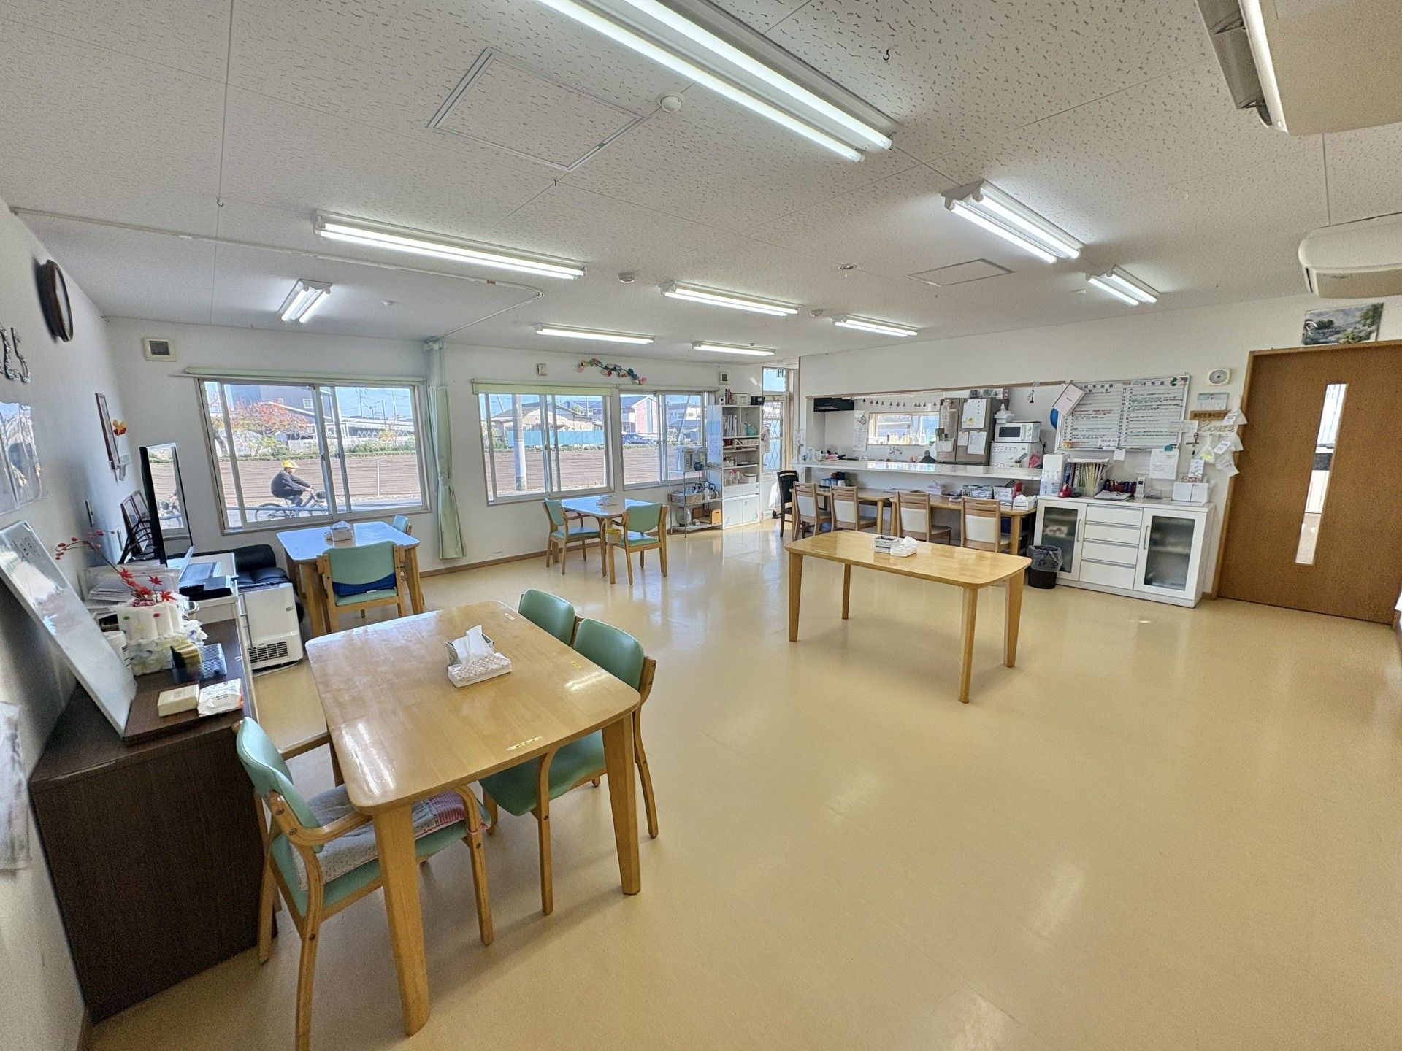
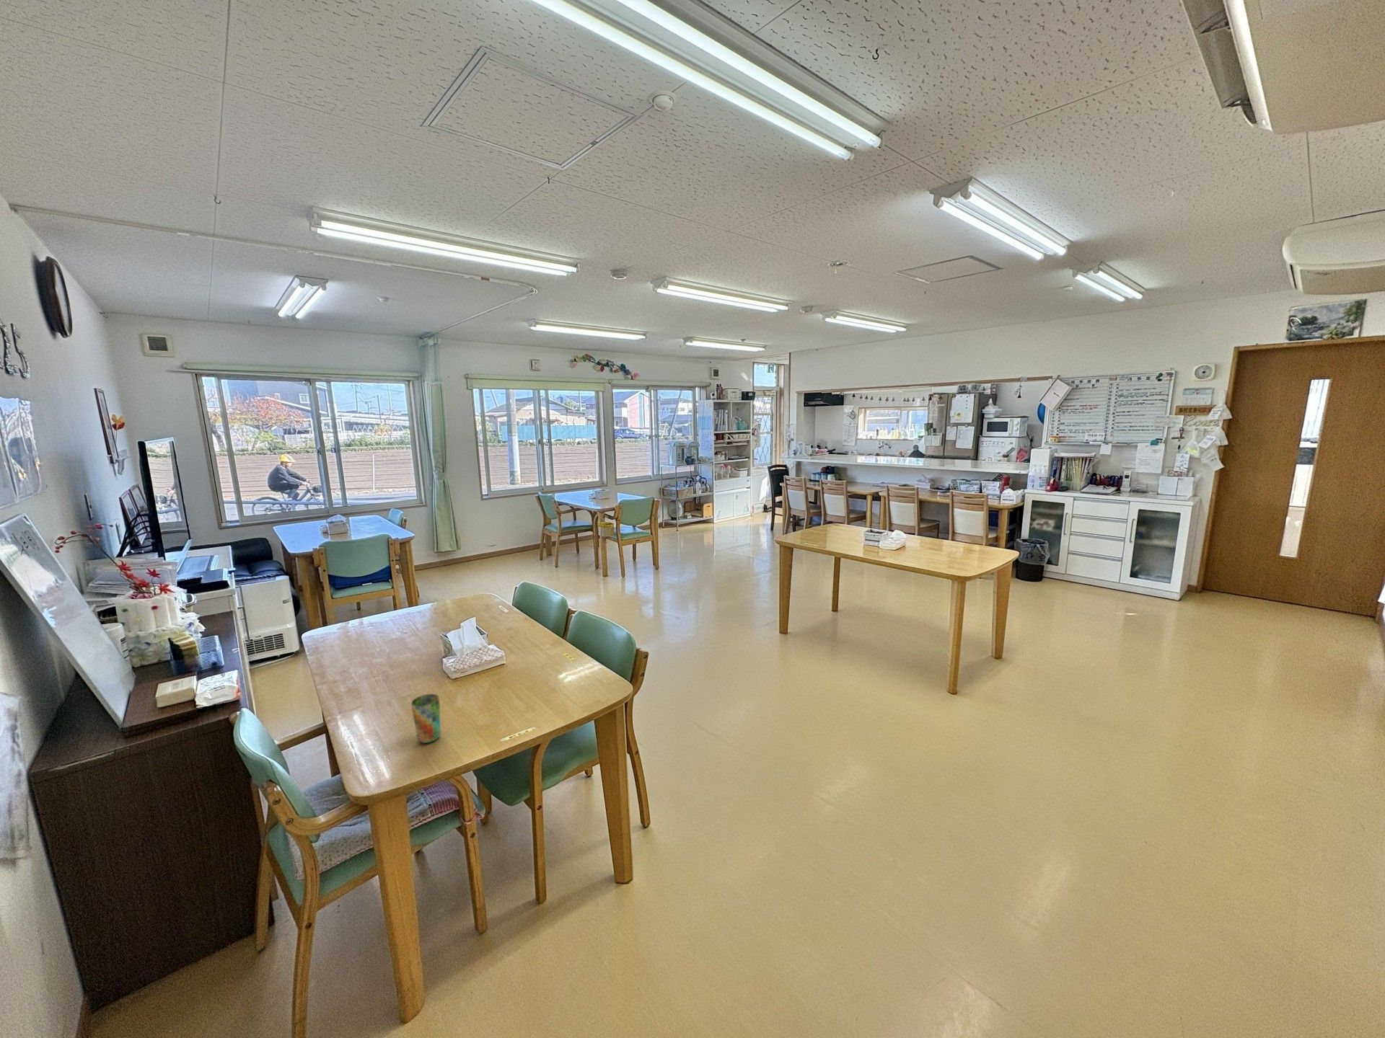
+ cup (427, 719)
